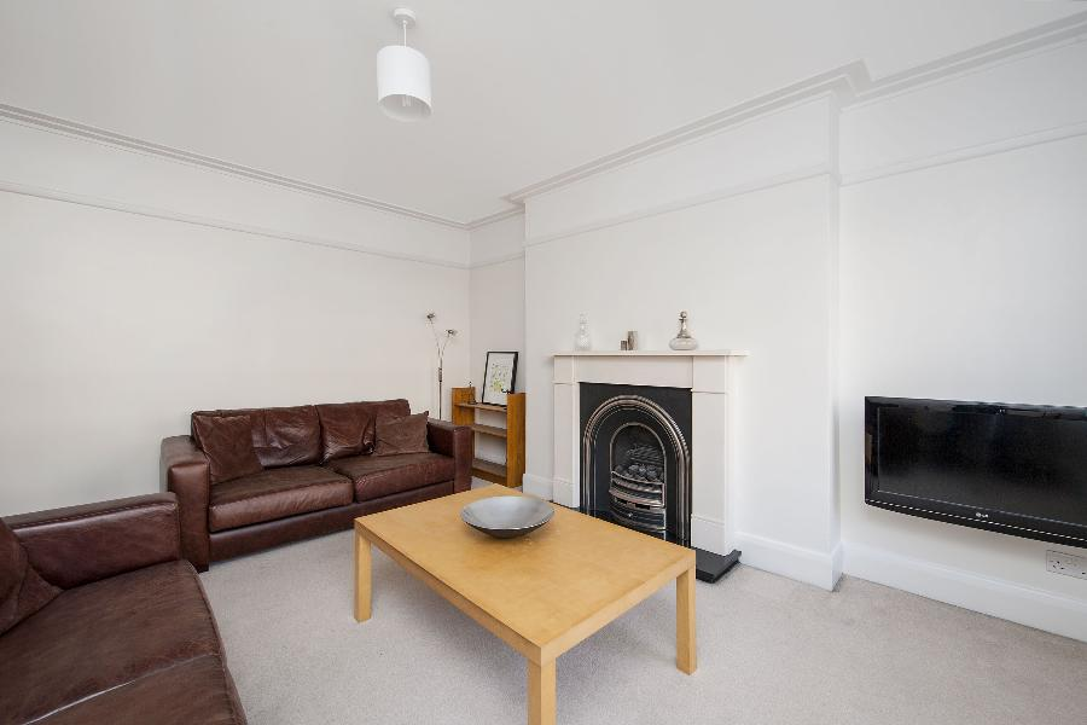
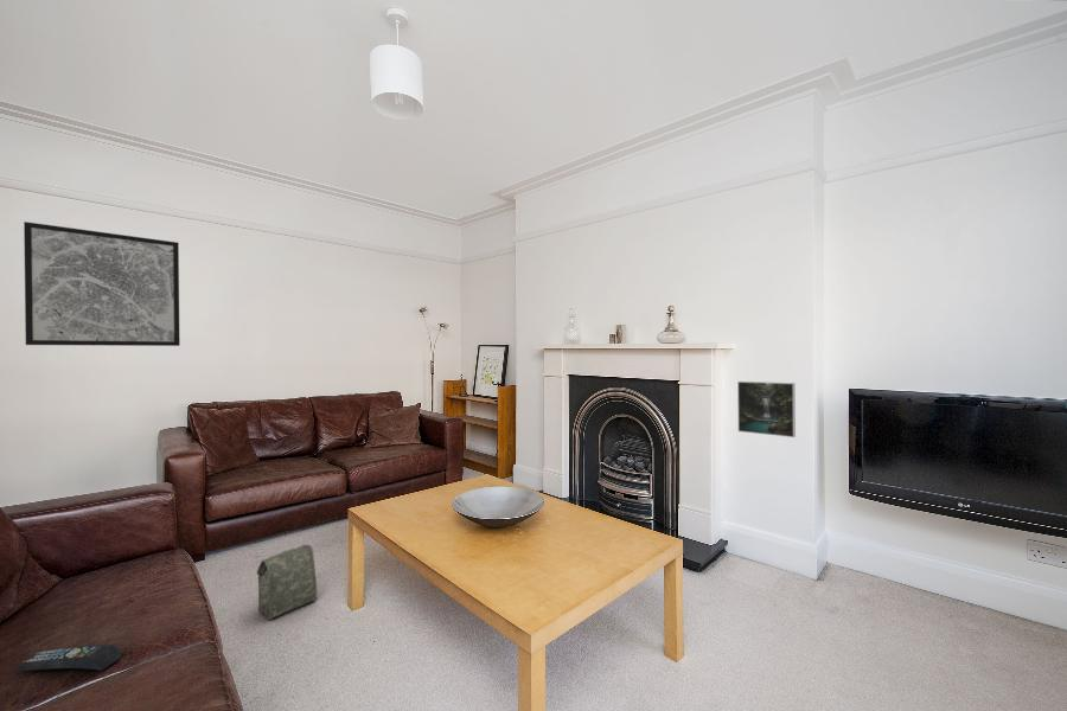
+ wall art (108, 289)
+ bag (287, 577)
+ remote control (69, 658)
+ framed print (765, 408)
